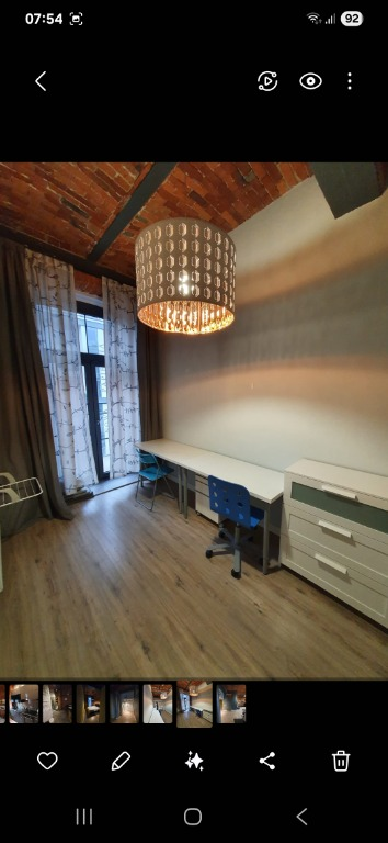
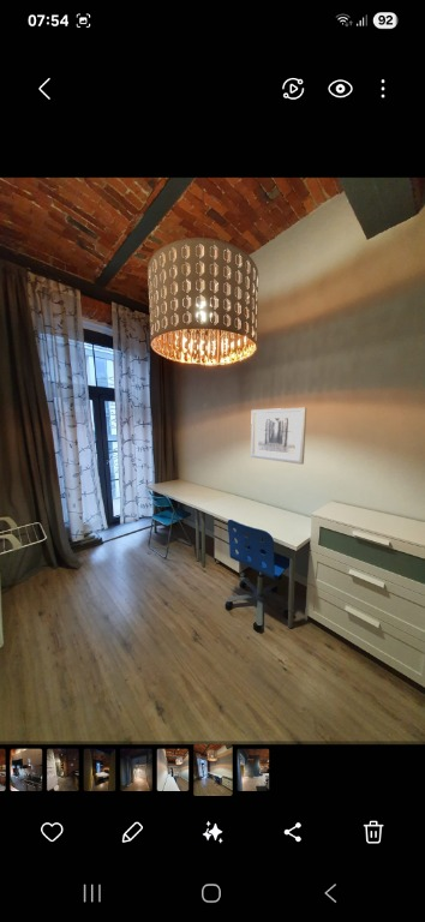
+ wall art (275, 435)
